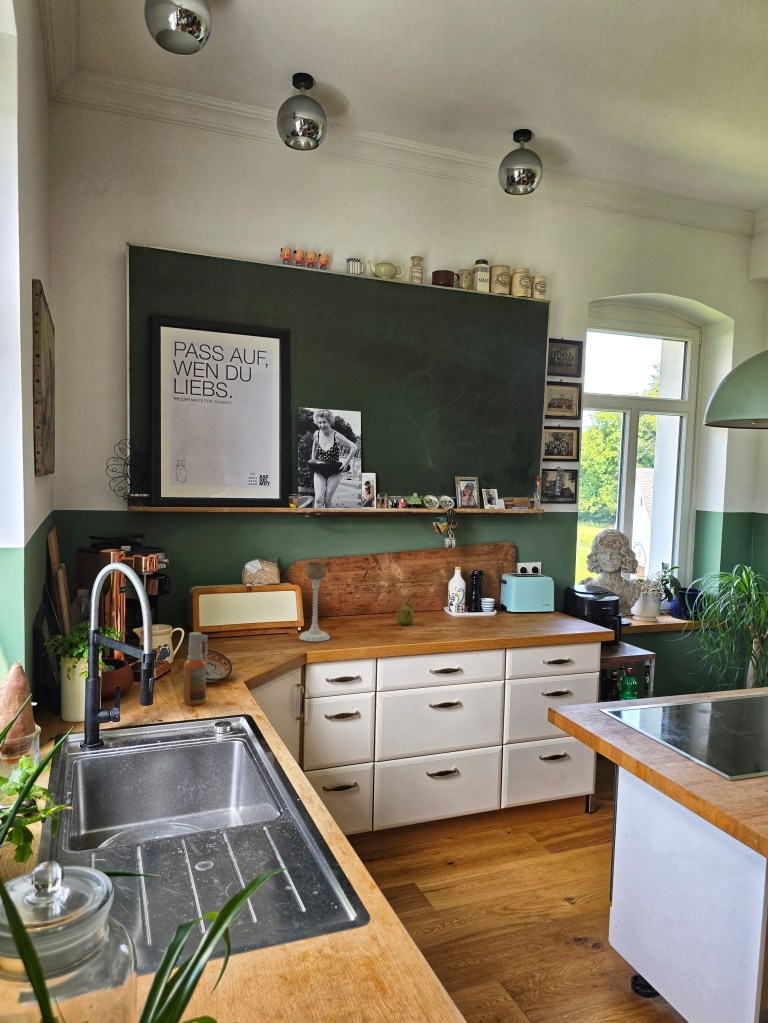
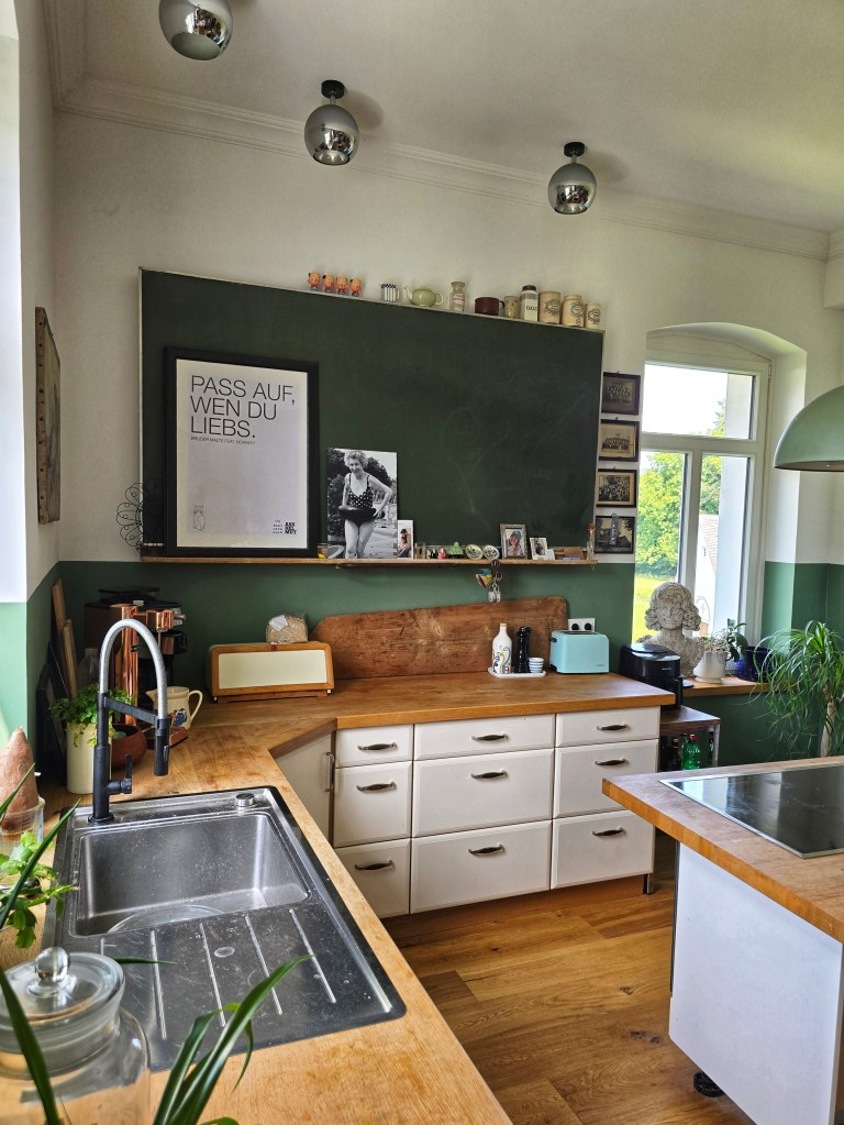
- fruit (404, 611)
- bowl (210, 666)
- candle holder (315, 600)
- spray bottle (196, 667)
